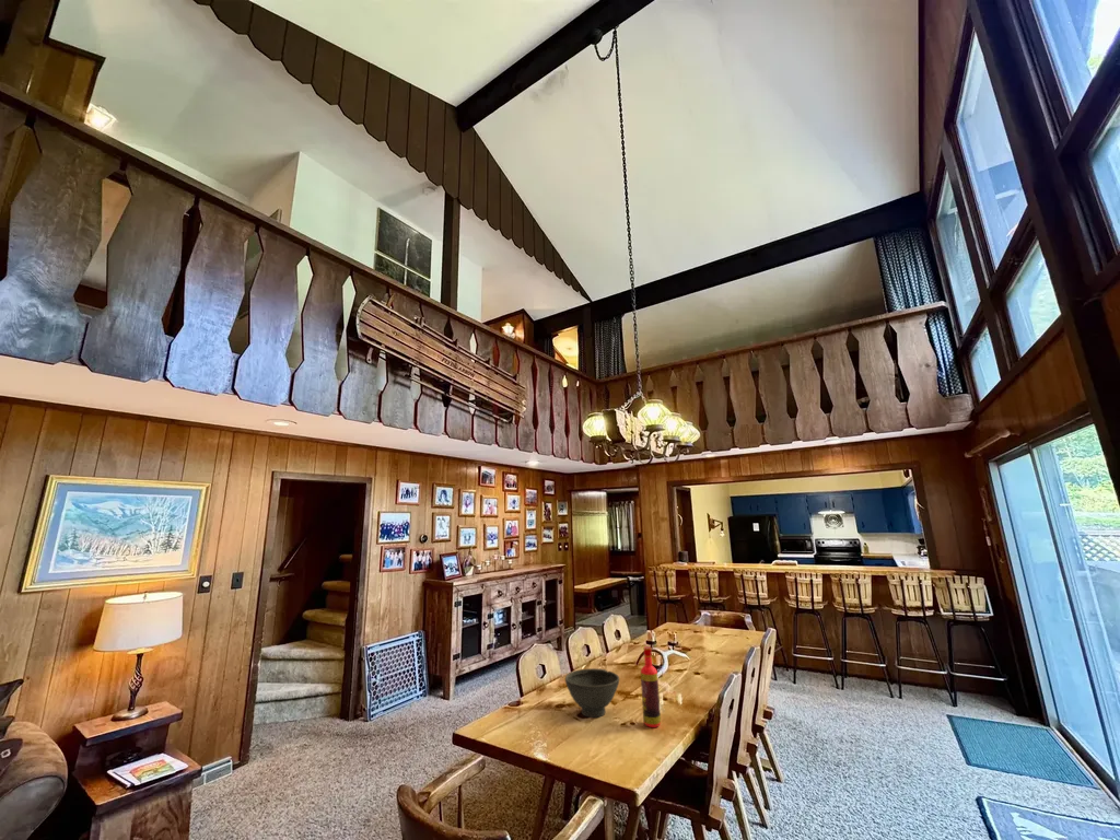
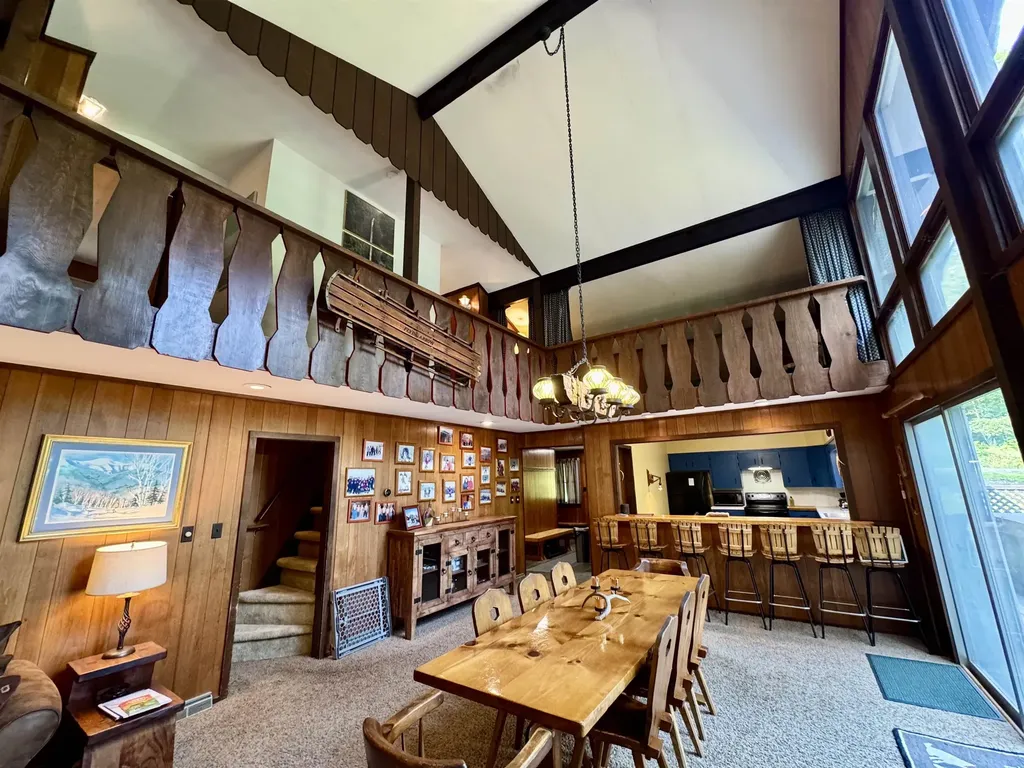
- bottle (650, 685)
- bowl (592, 693)
